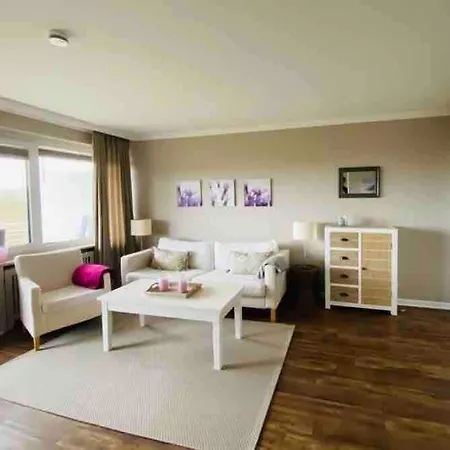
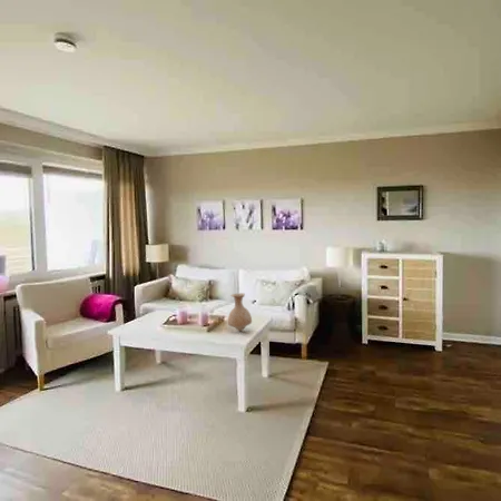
+ vase (239, 312)
